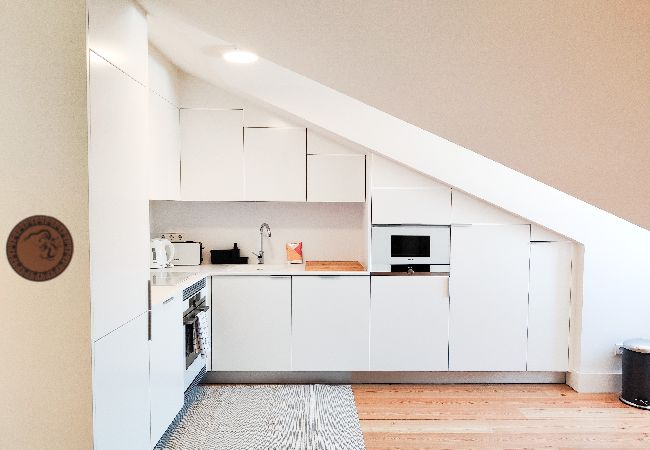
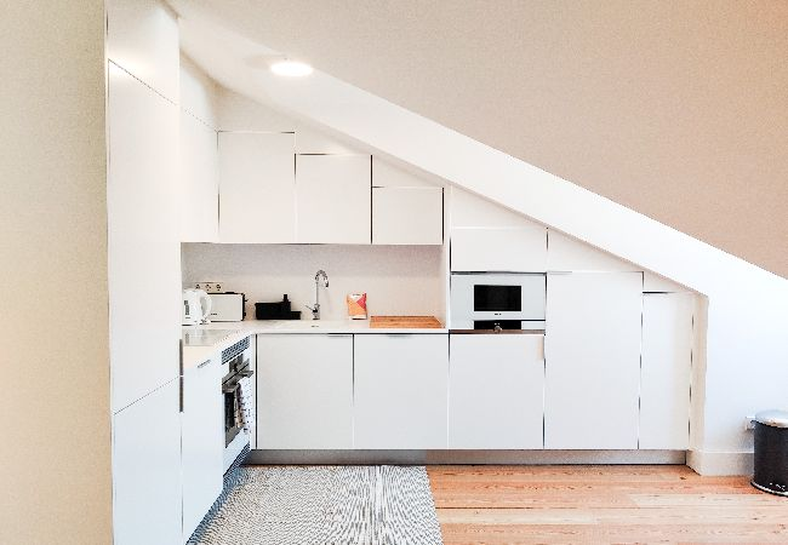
- decorative plate (40, 248)
